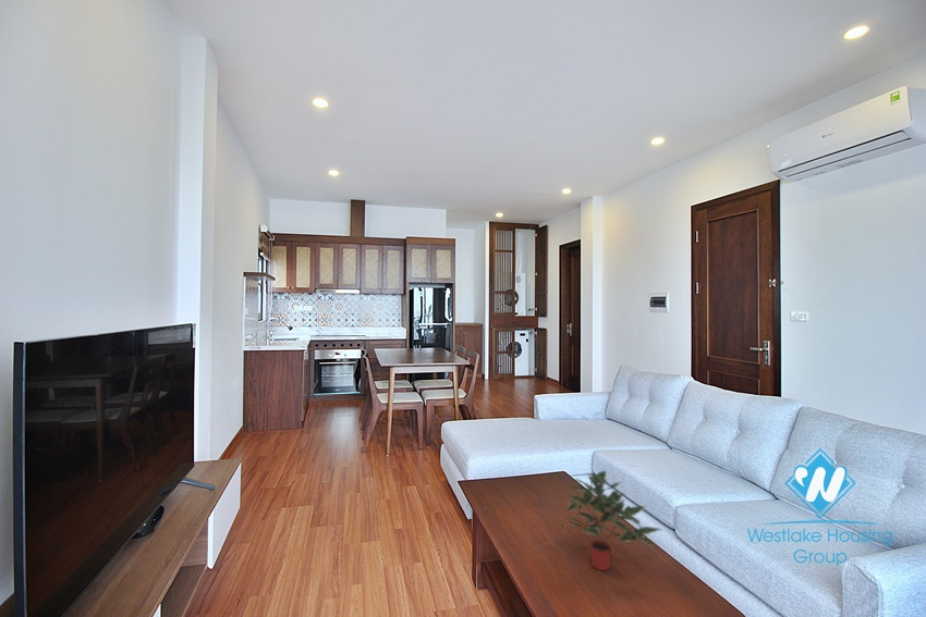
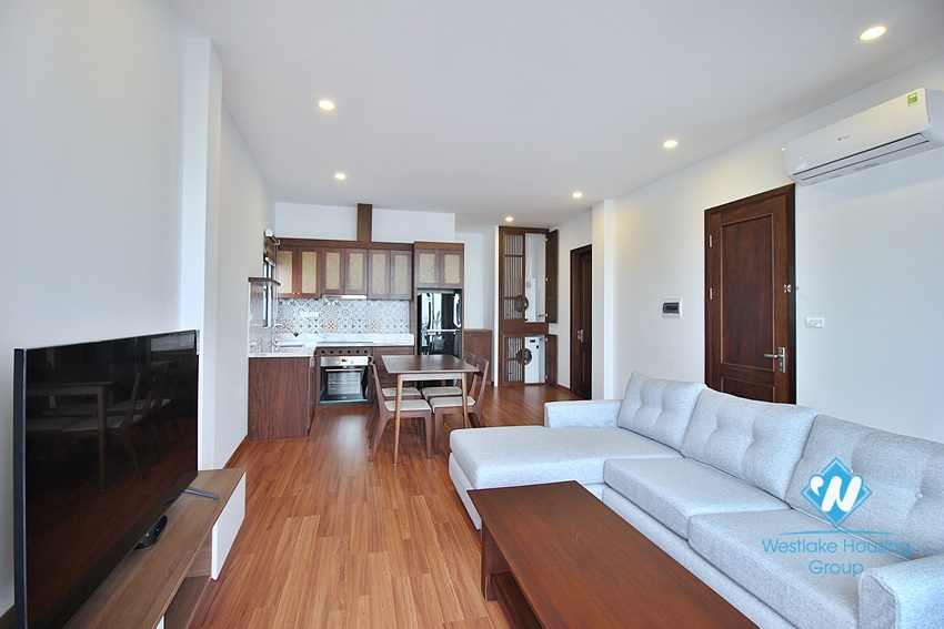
- potted plant (610, 518)
